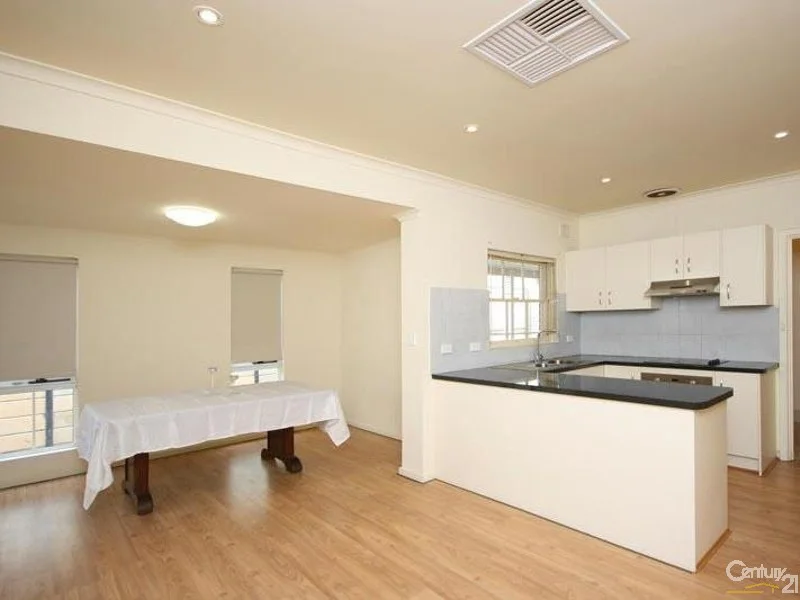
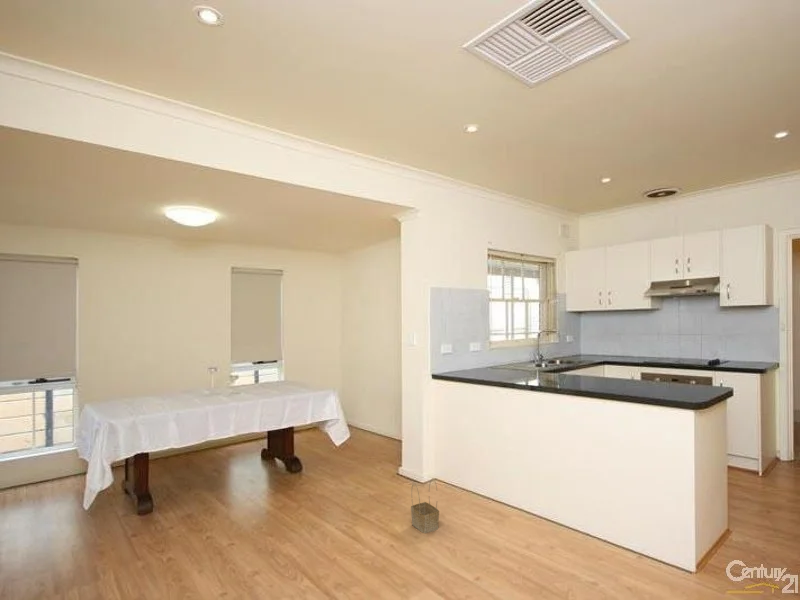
+ basket (424, 503)
